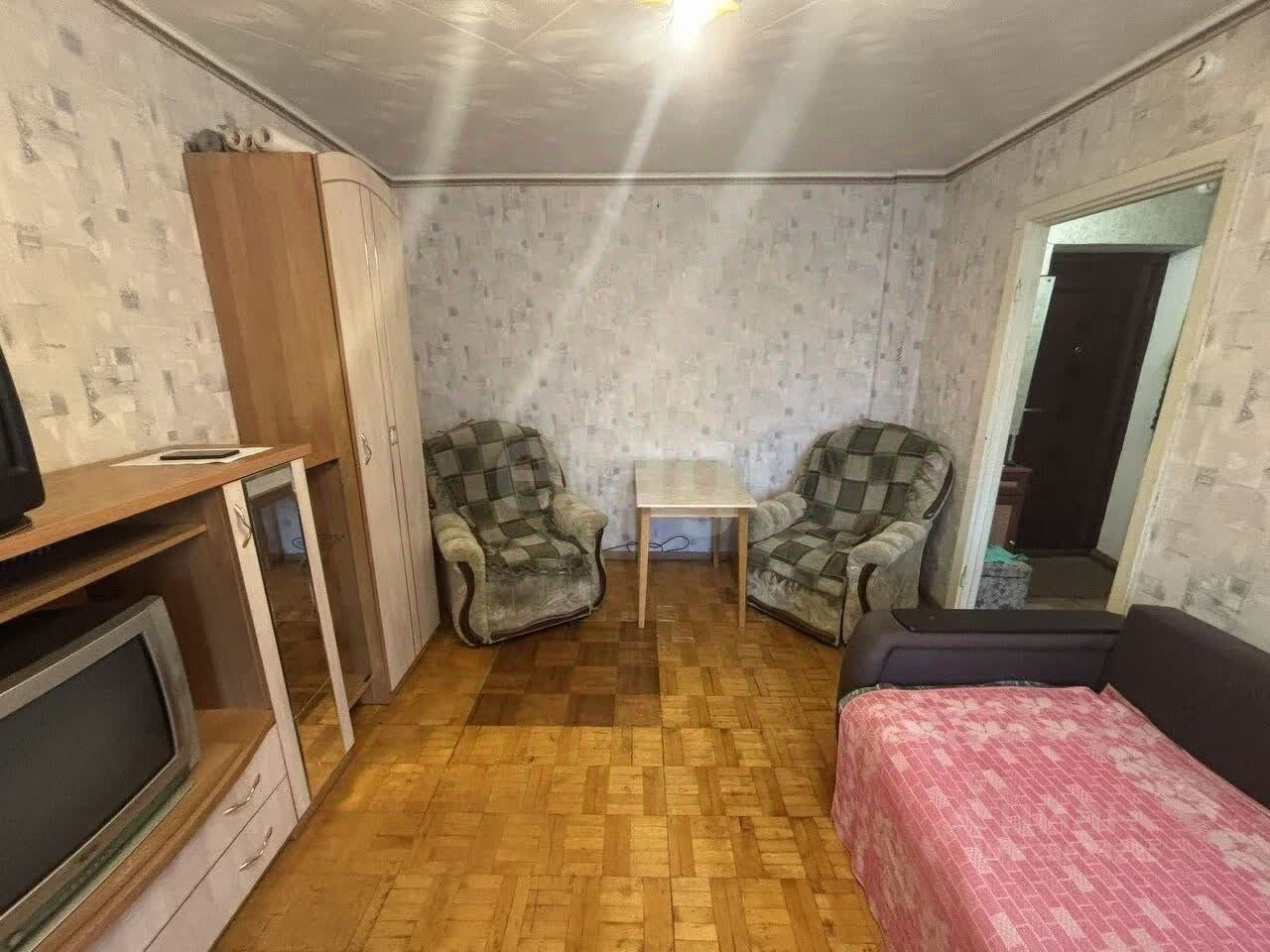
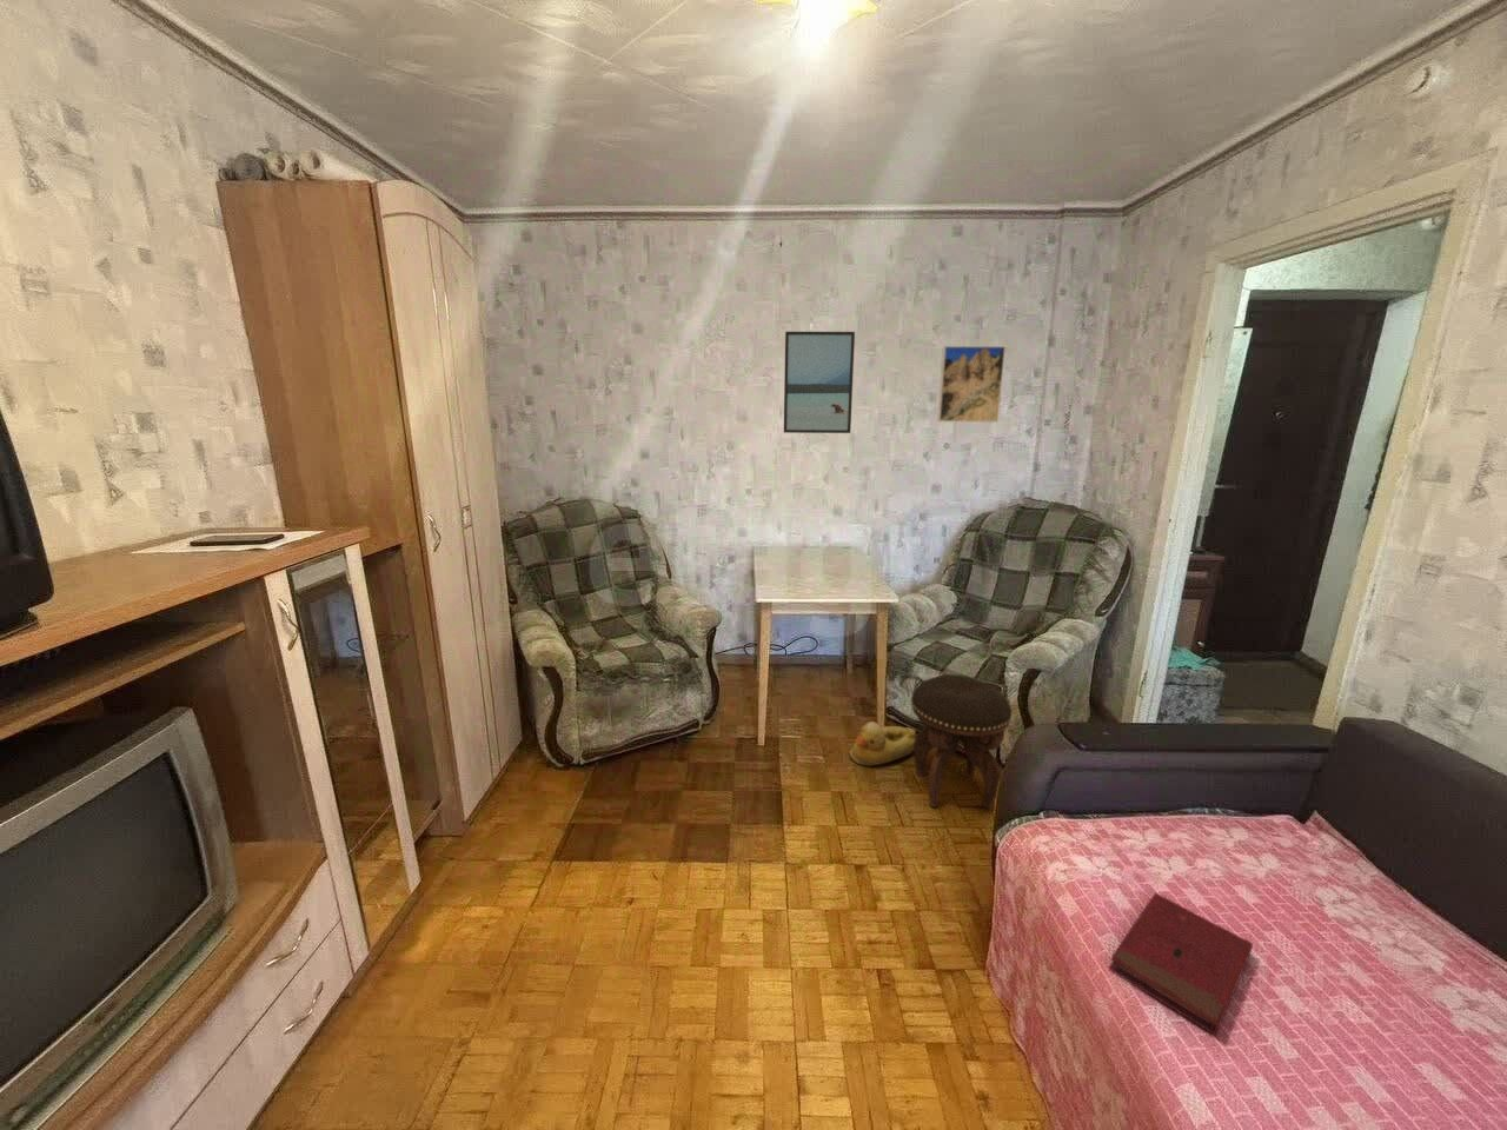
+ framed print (819, 382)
+ rubber duck (883, 735)
+ footstool (956, 739)
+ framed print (971, 383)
+ book (1181, 954)
